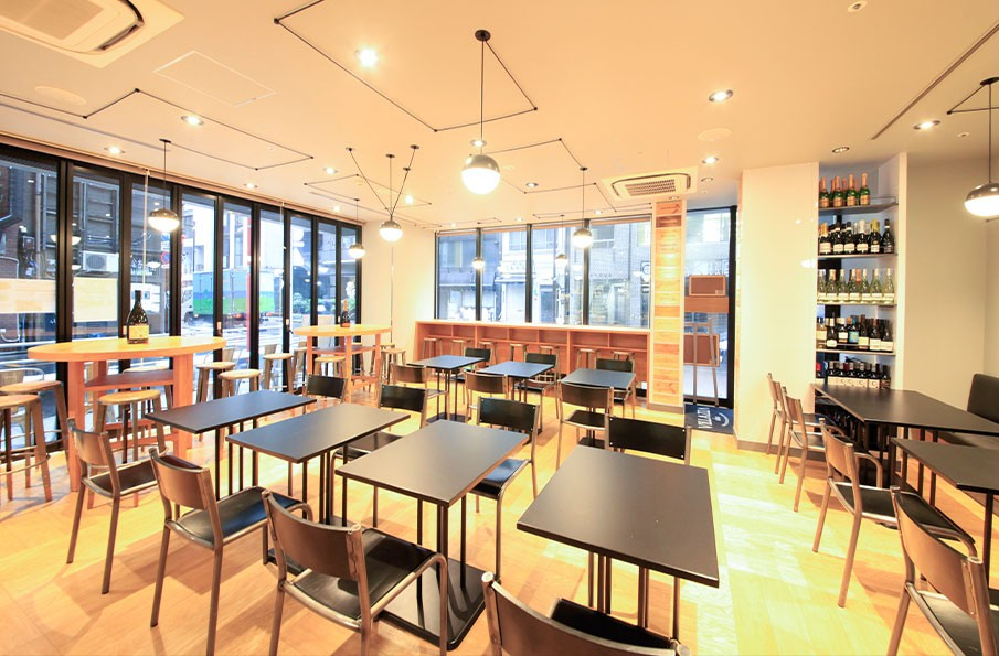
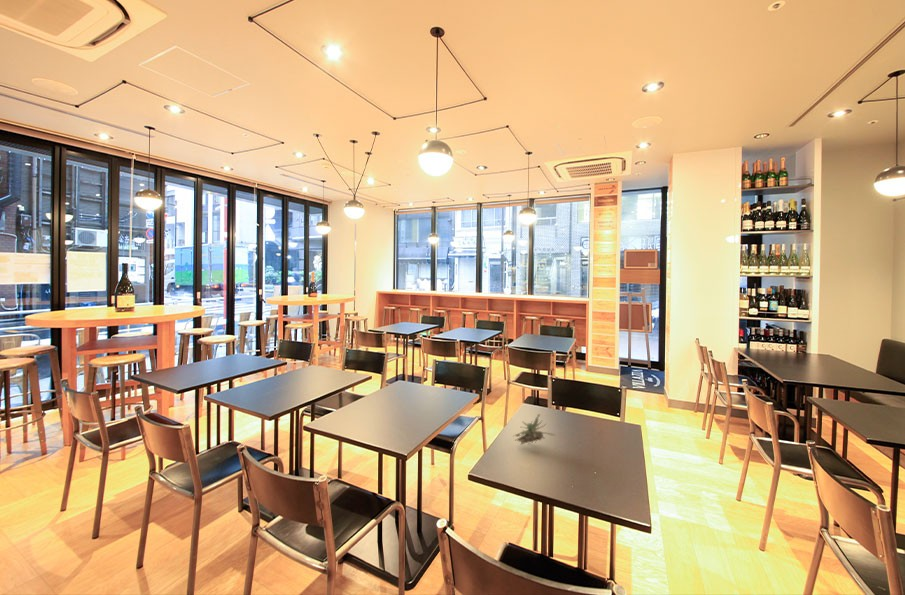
+ succulent plant (533, 429)
